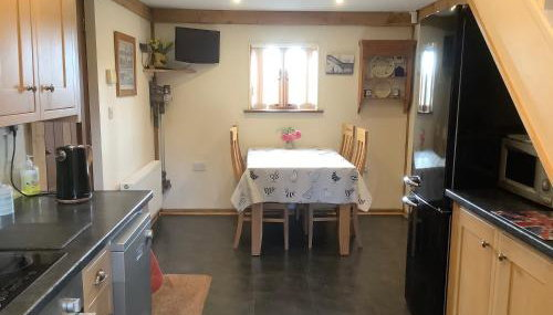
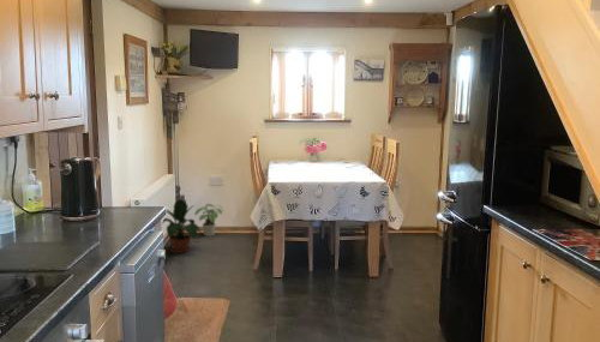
+ potted plant (209, 220)
+ potted plant (178, 223)
